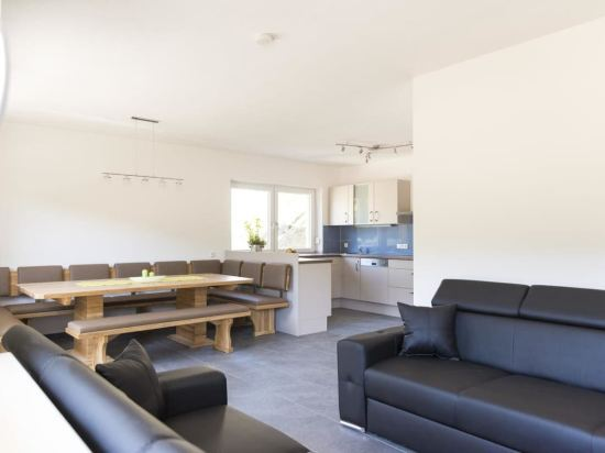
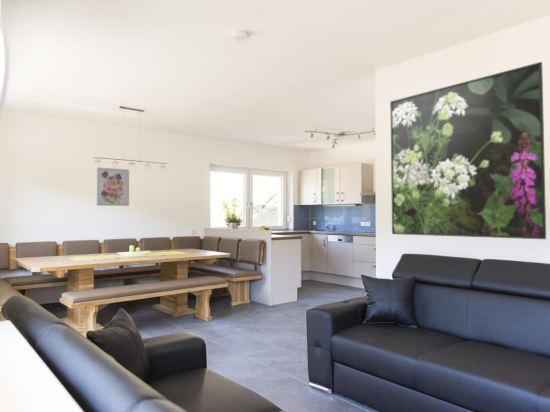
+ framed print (456, 160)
+ wall art (113, 187)
